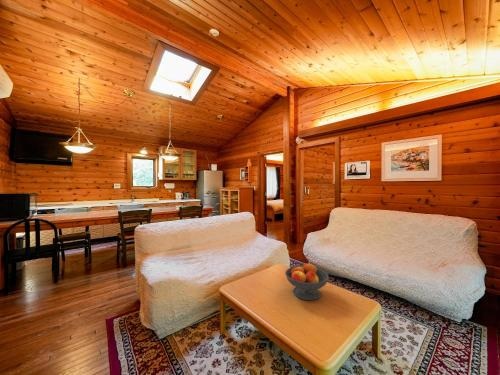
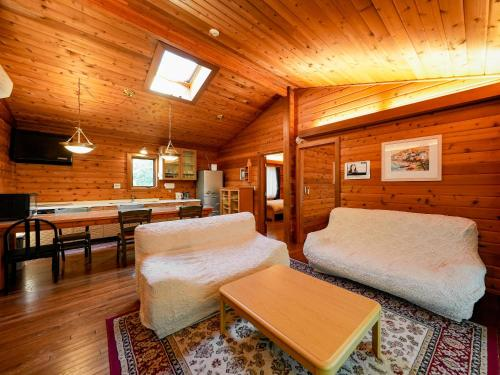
- fruit bowl (306, 280)
